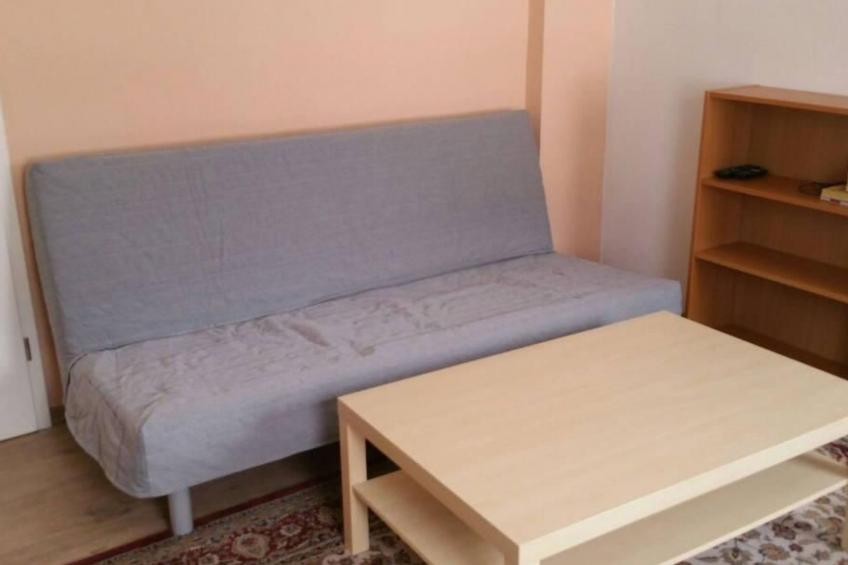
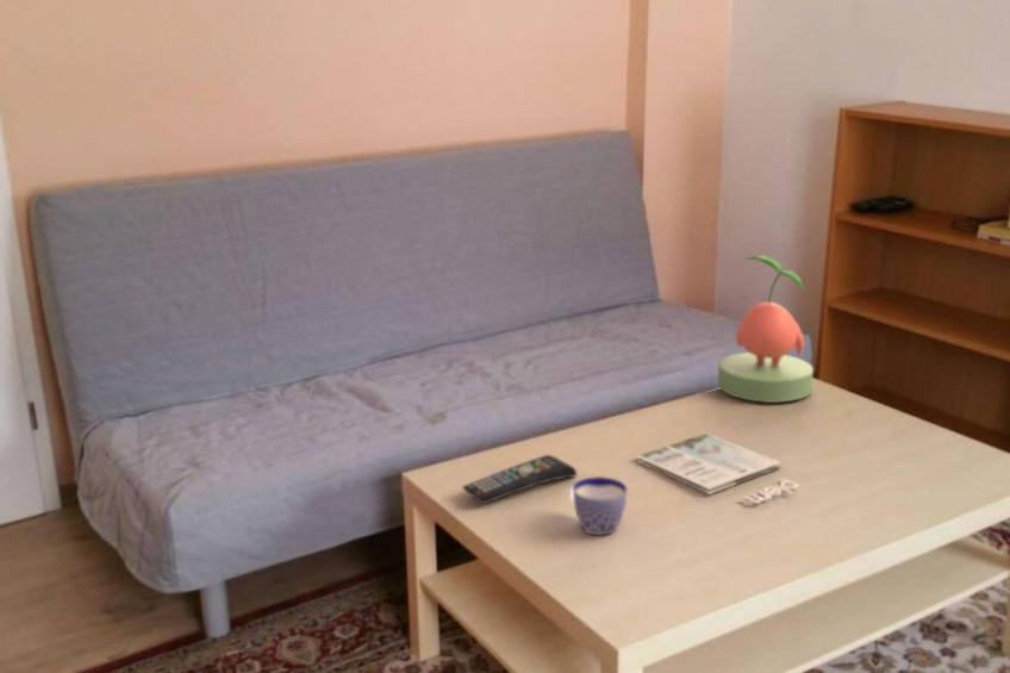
+ cup (593, 504)
+ magazine (724, 468)
+ plant (767, 323)
+ remote control (520, 478)
